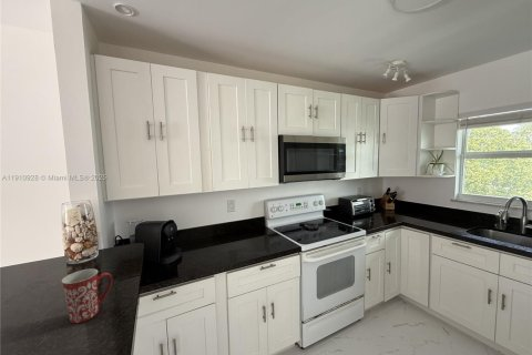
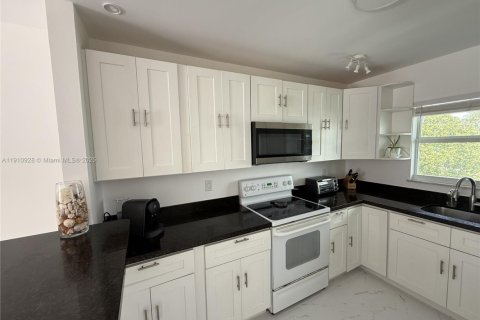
- mug (89, 293)
